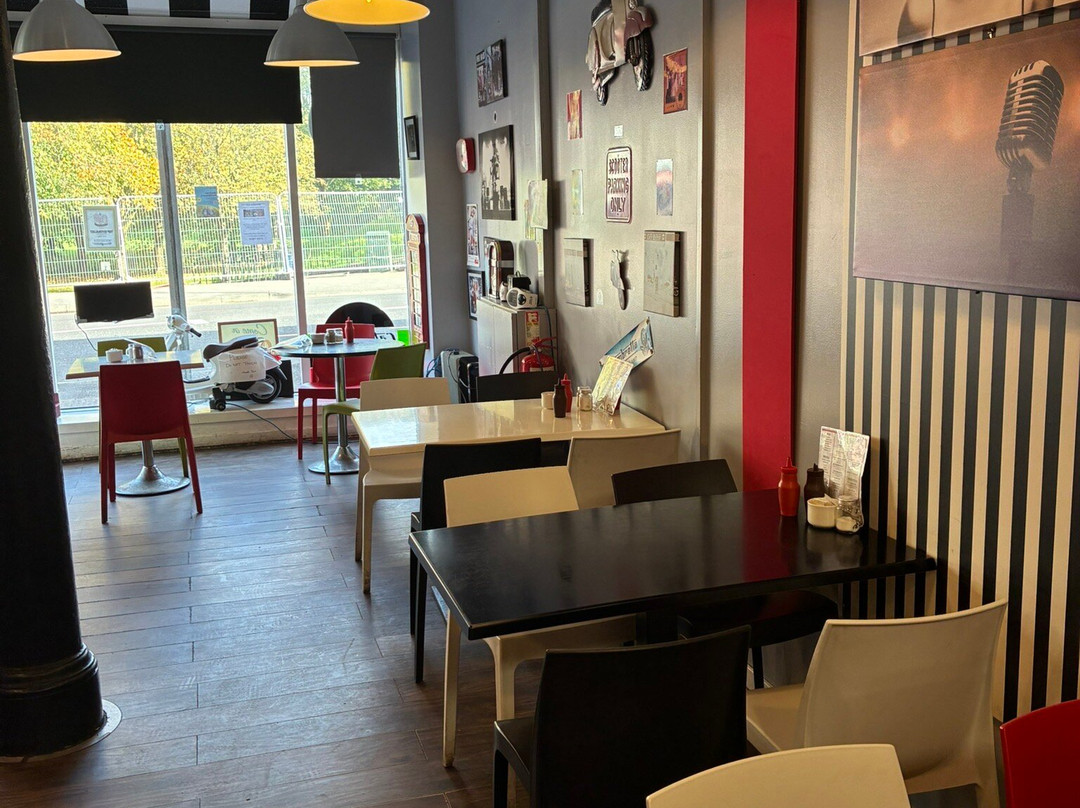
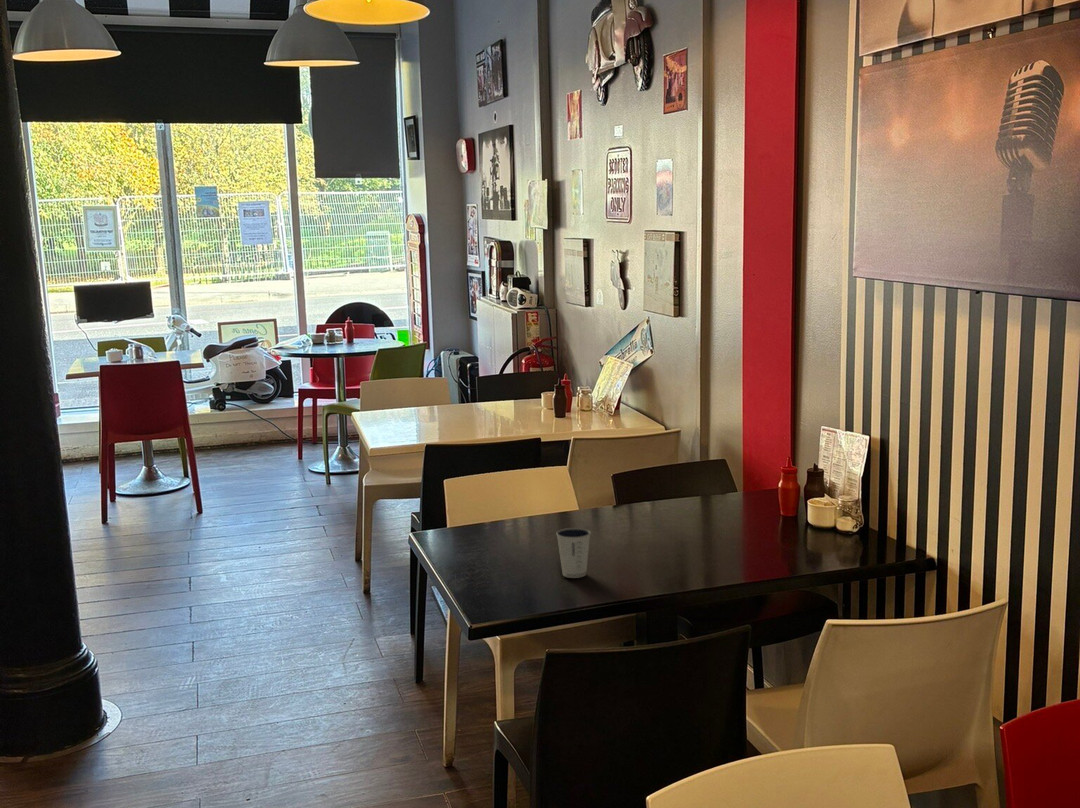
+ dixie cup (573, 553)
